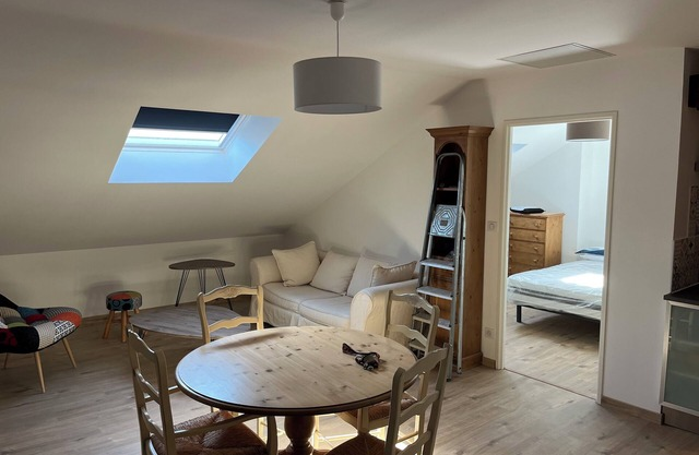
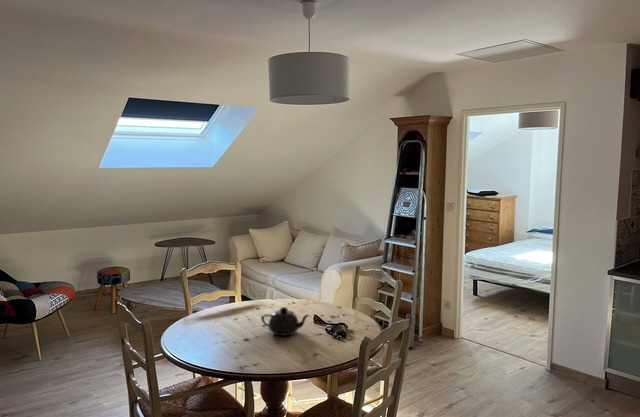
+ teapot (285, 320)
